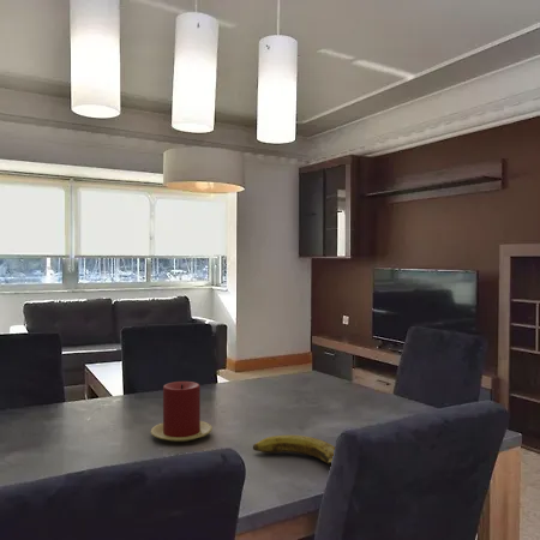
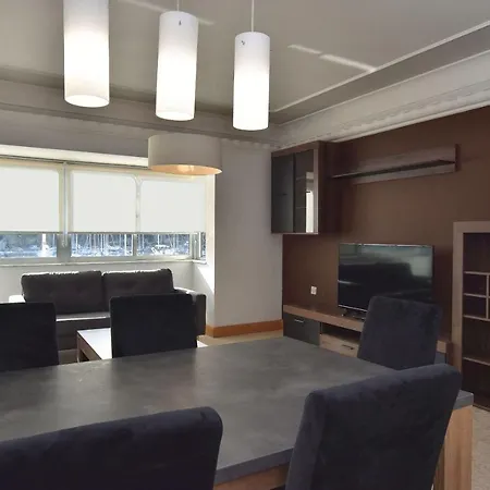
- candle (181, 409)
- banana (300, 451)
